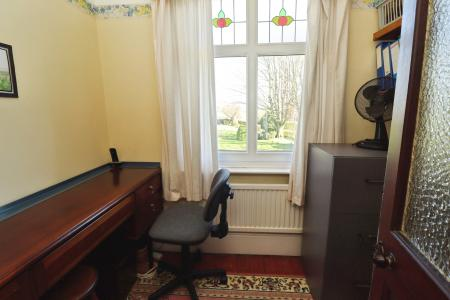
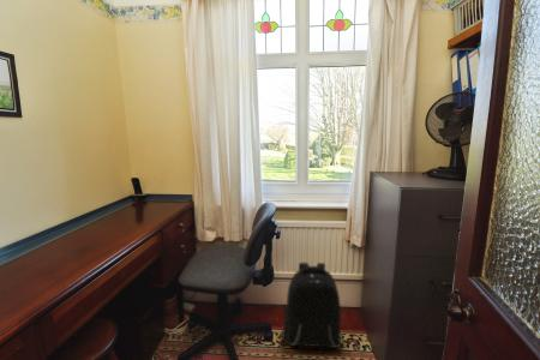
+ backpack (311, 300)
